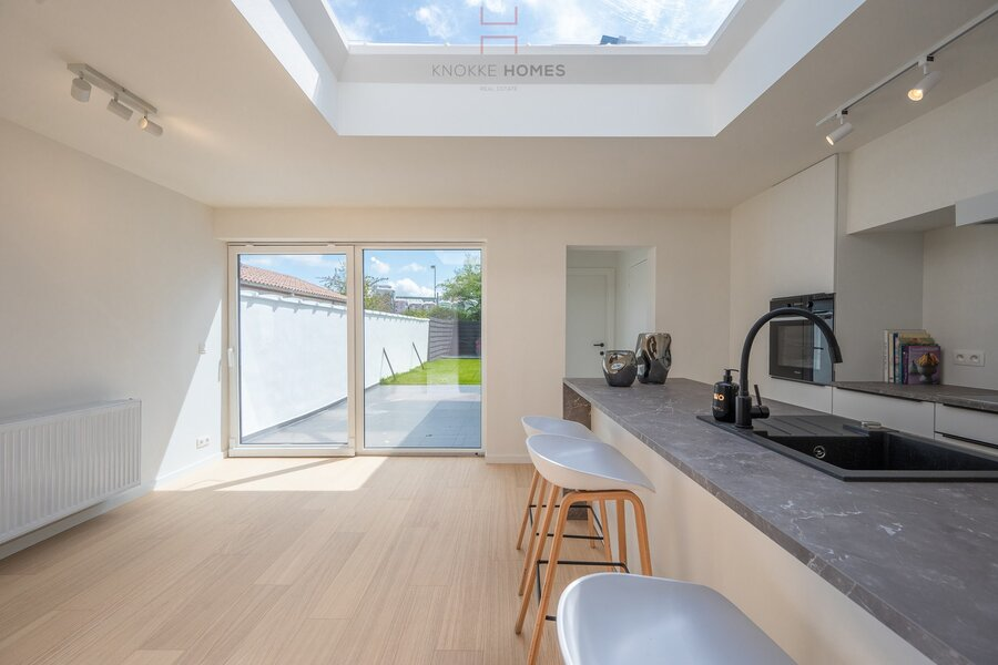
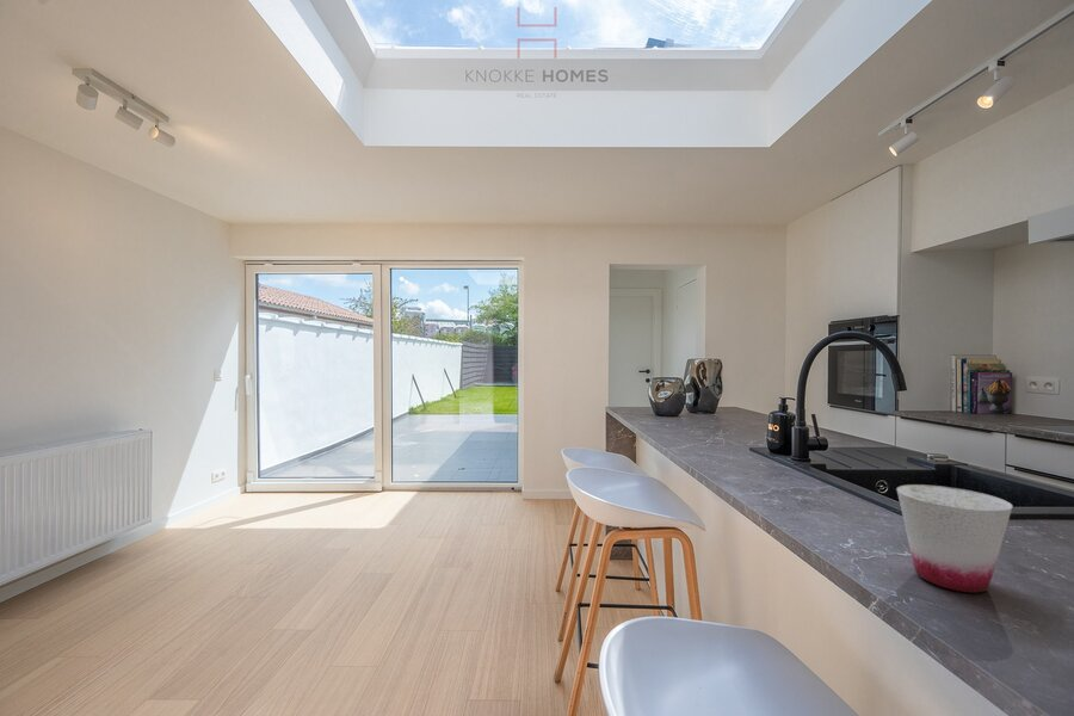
+ cup (950, 538)
